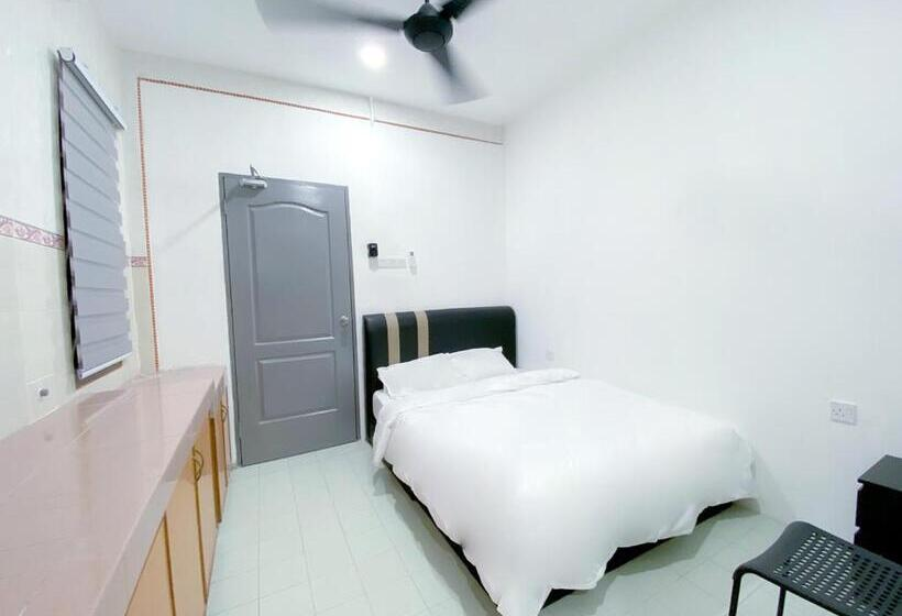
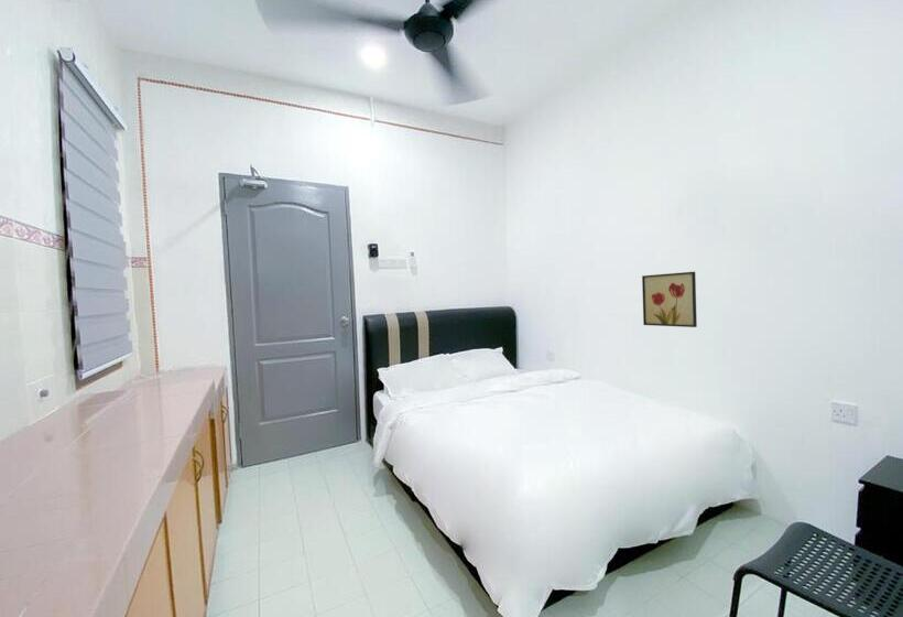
+ wall art (668, 300)
